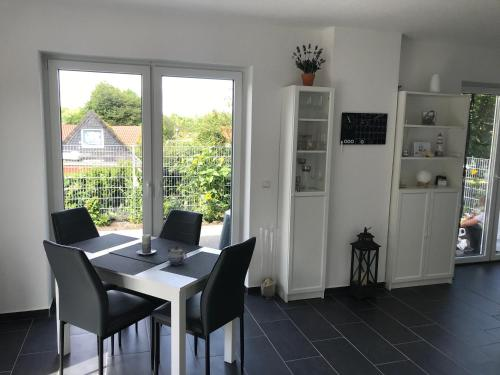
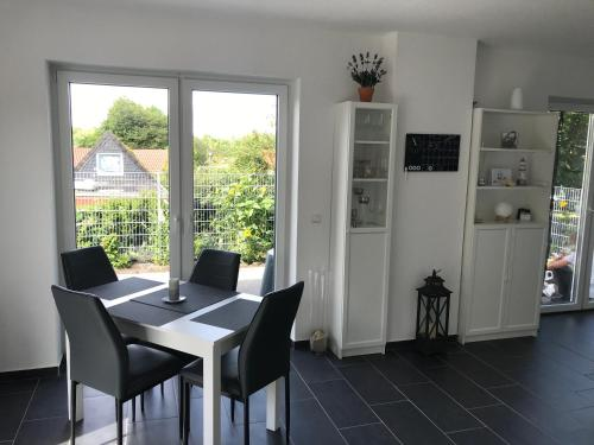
- teapot (176, 254)
